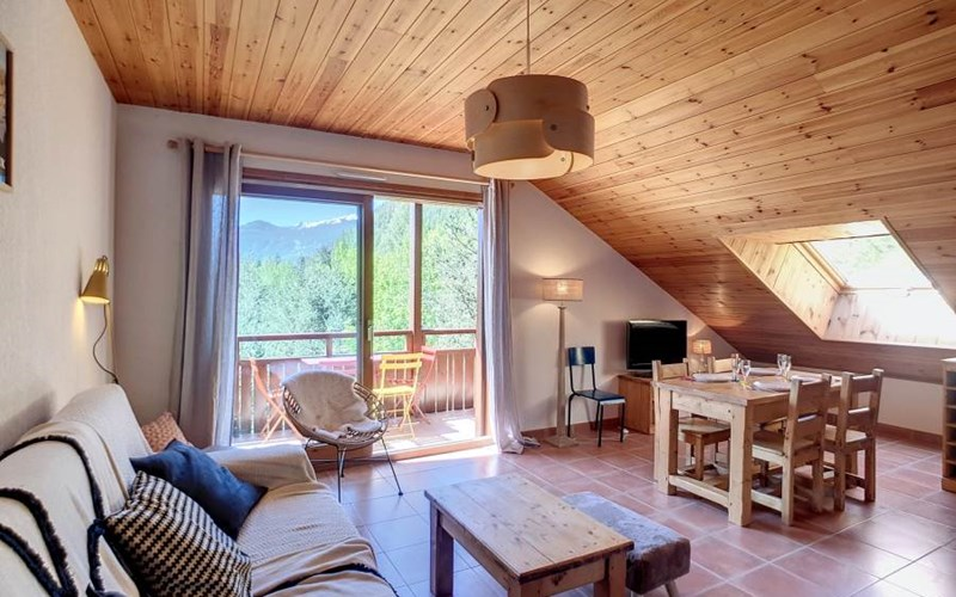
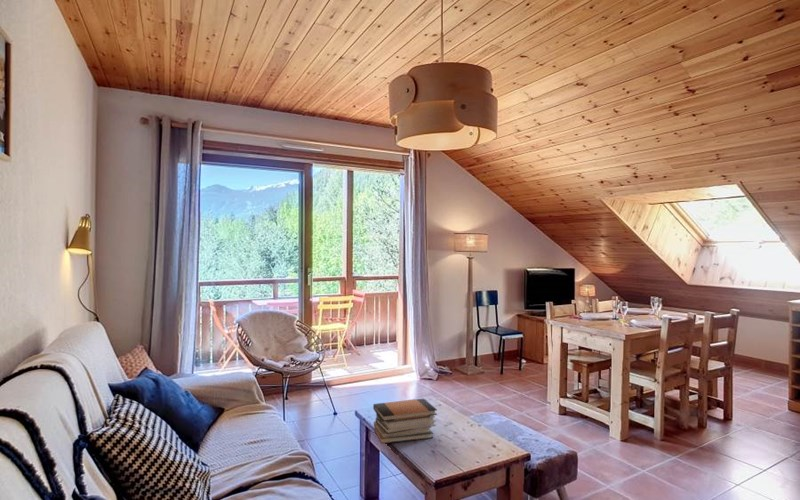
+ book stack (404, 420)
